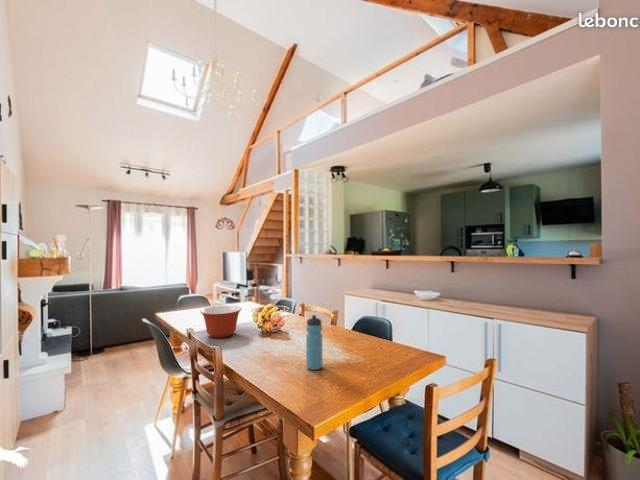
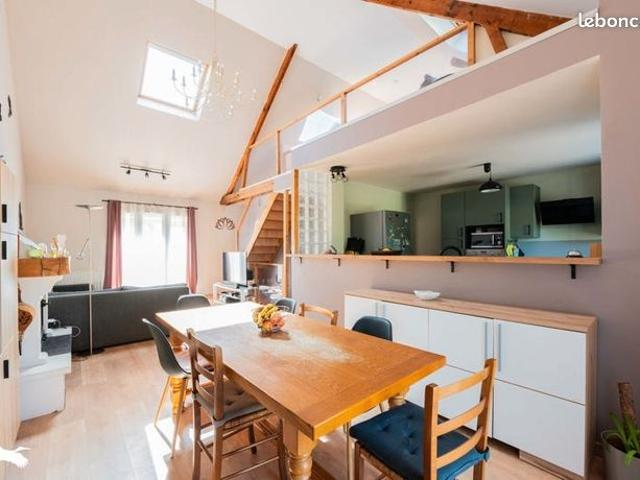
- water bottle (314, 341)
- mixing bowl (221, 322)
